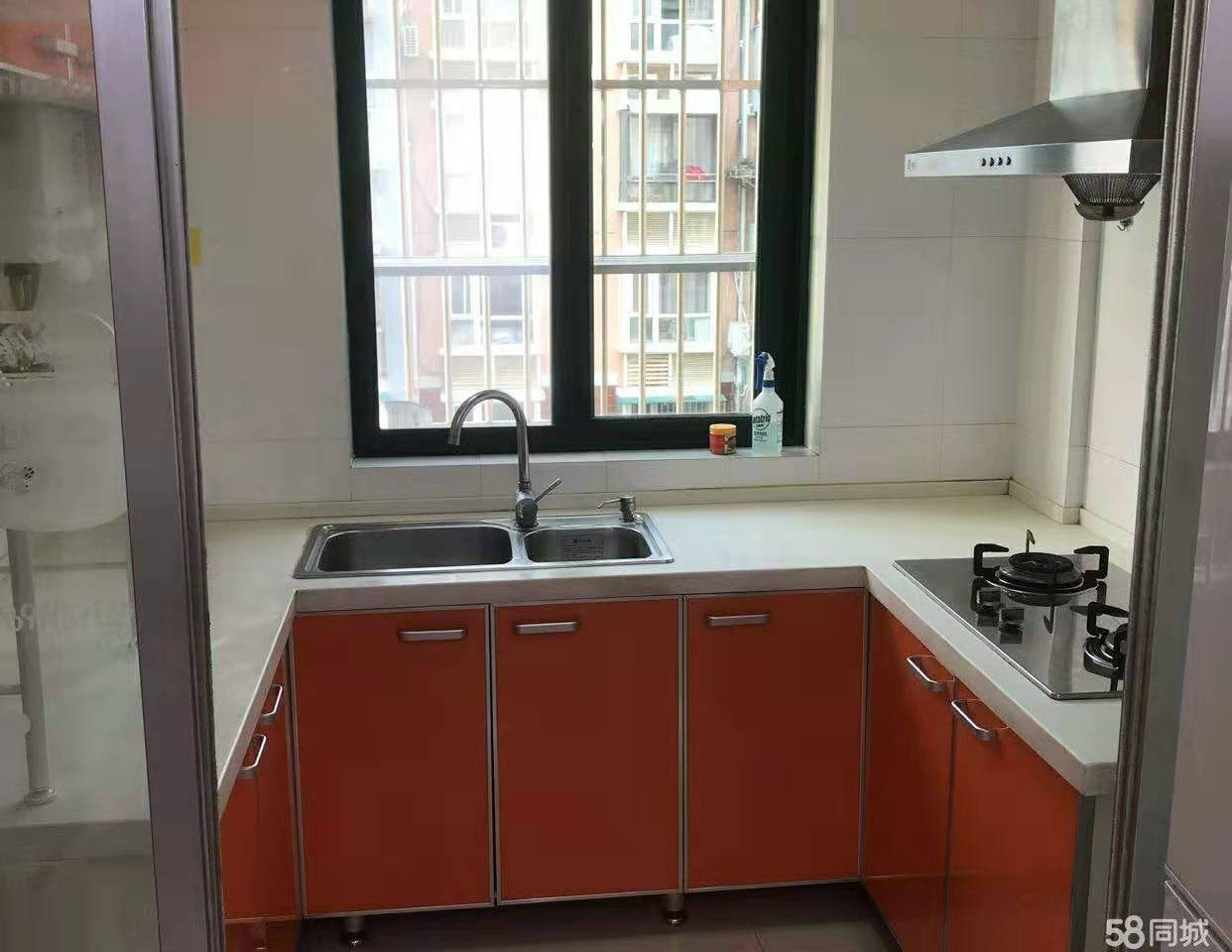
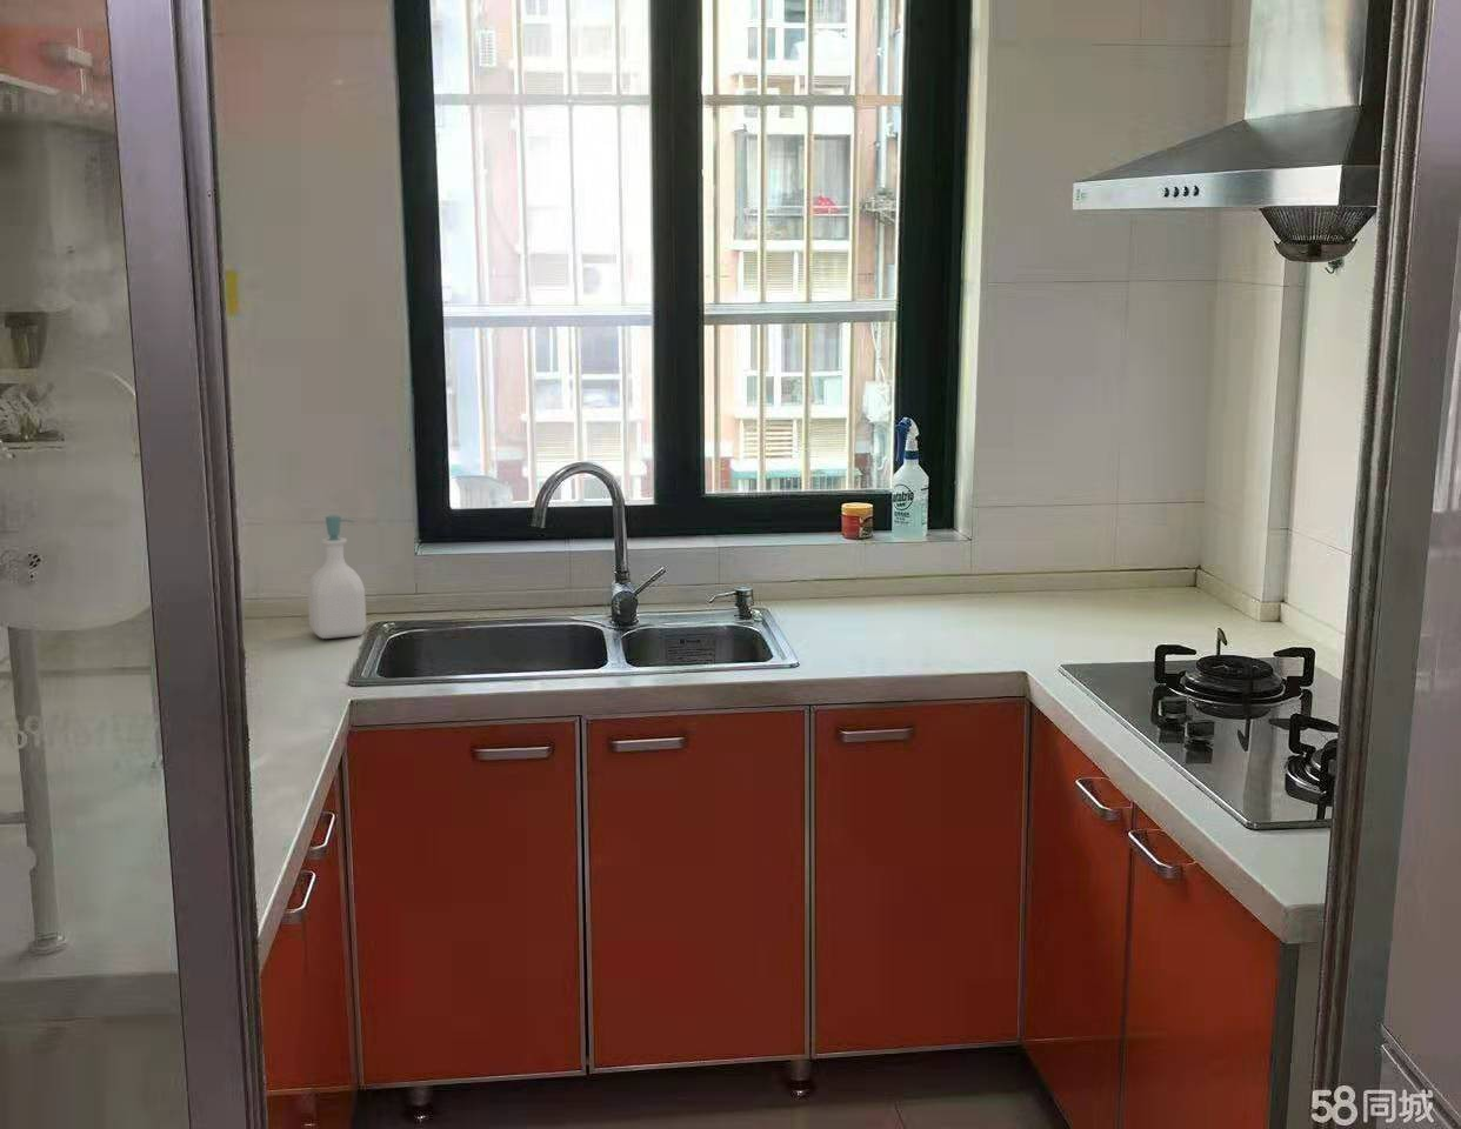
+ soap bottle (336, 575)
